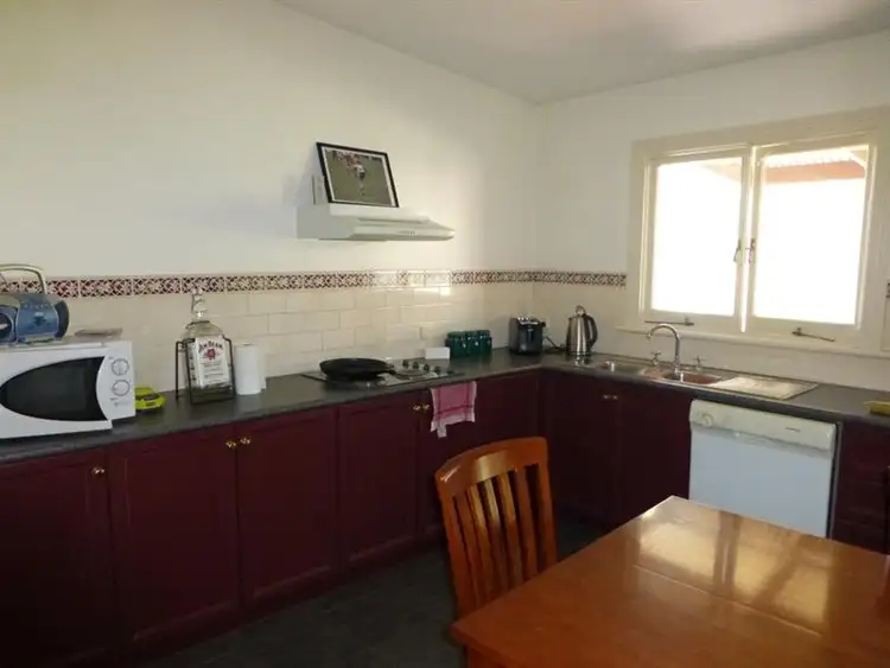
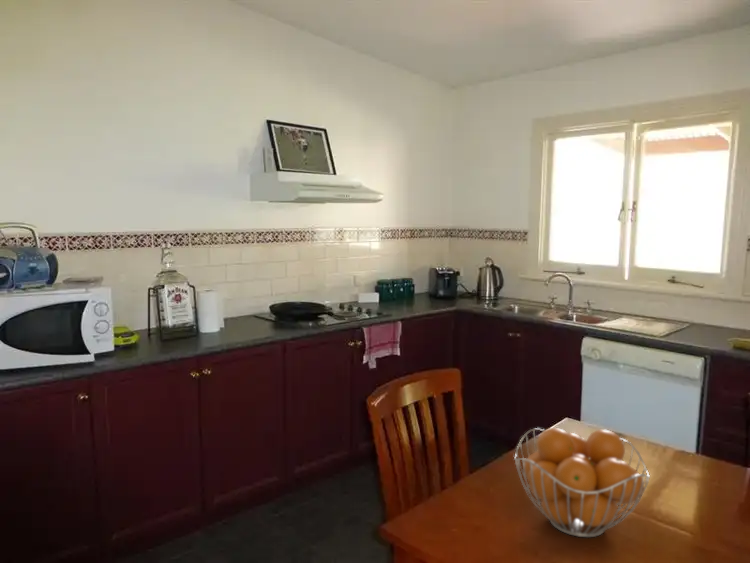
+ fruit basket (578, 477)
